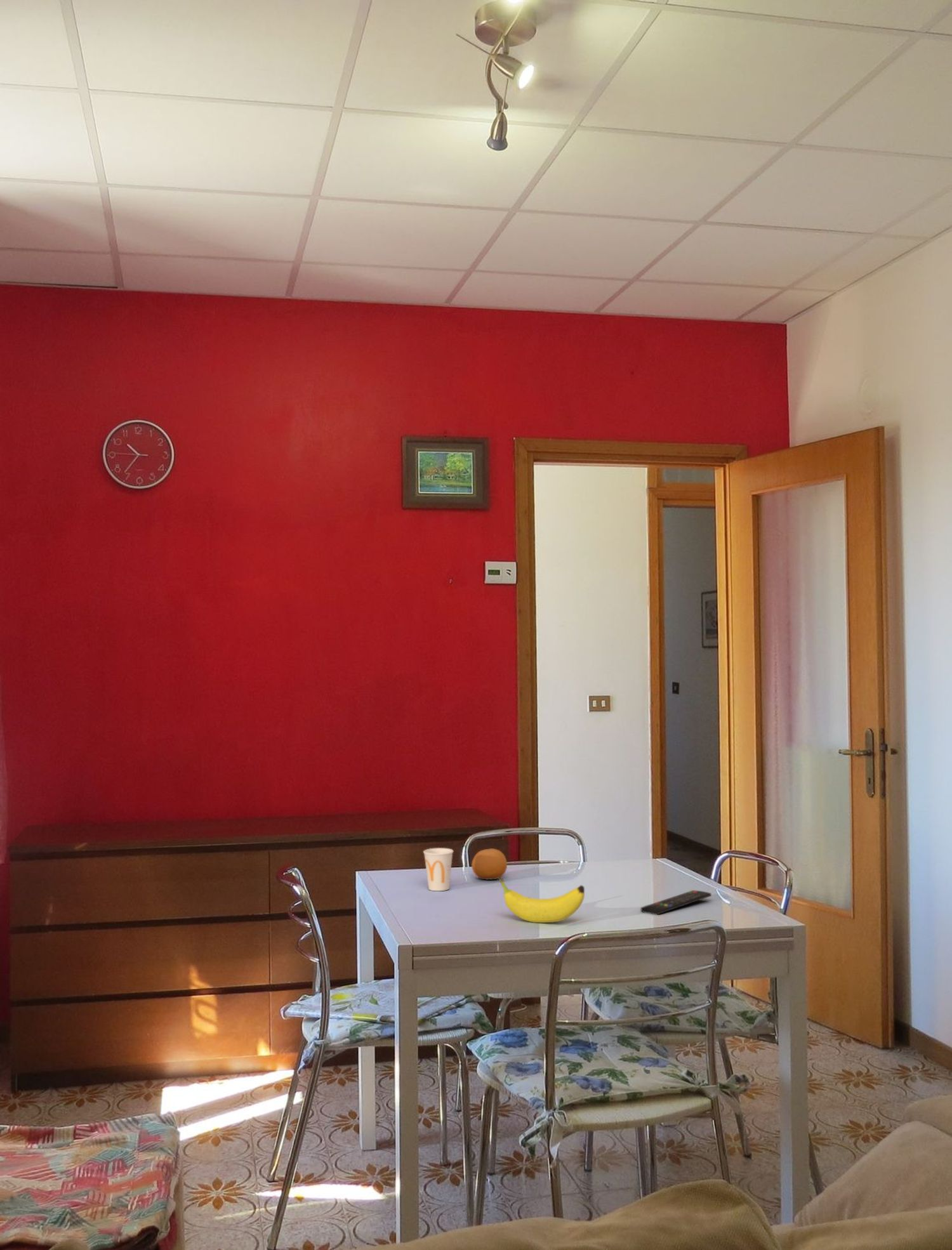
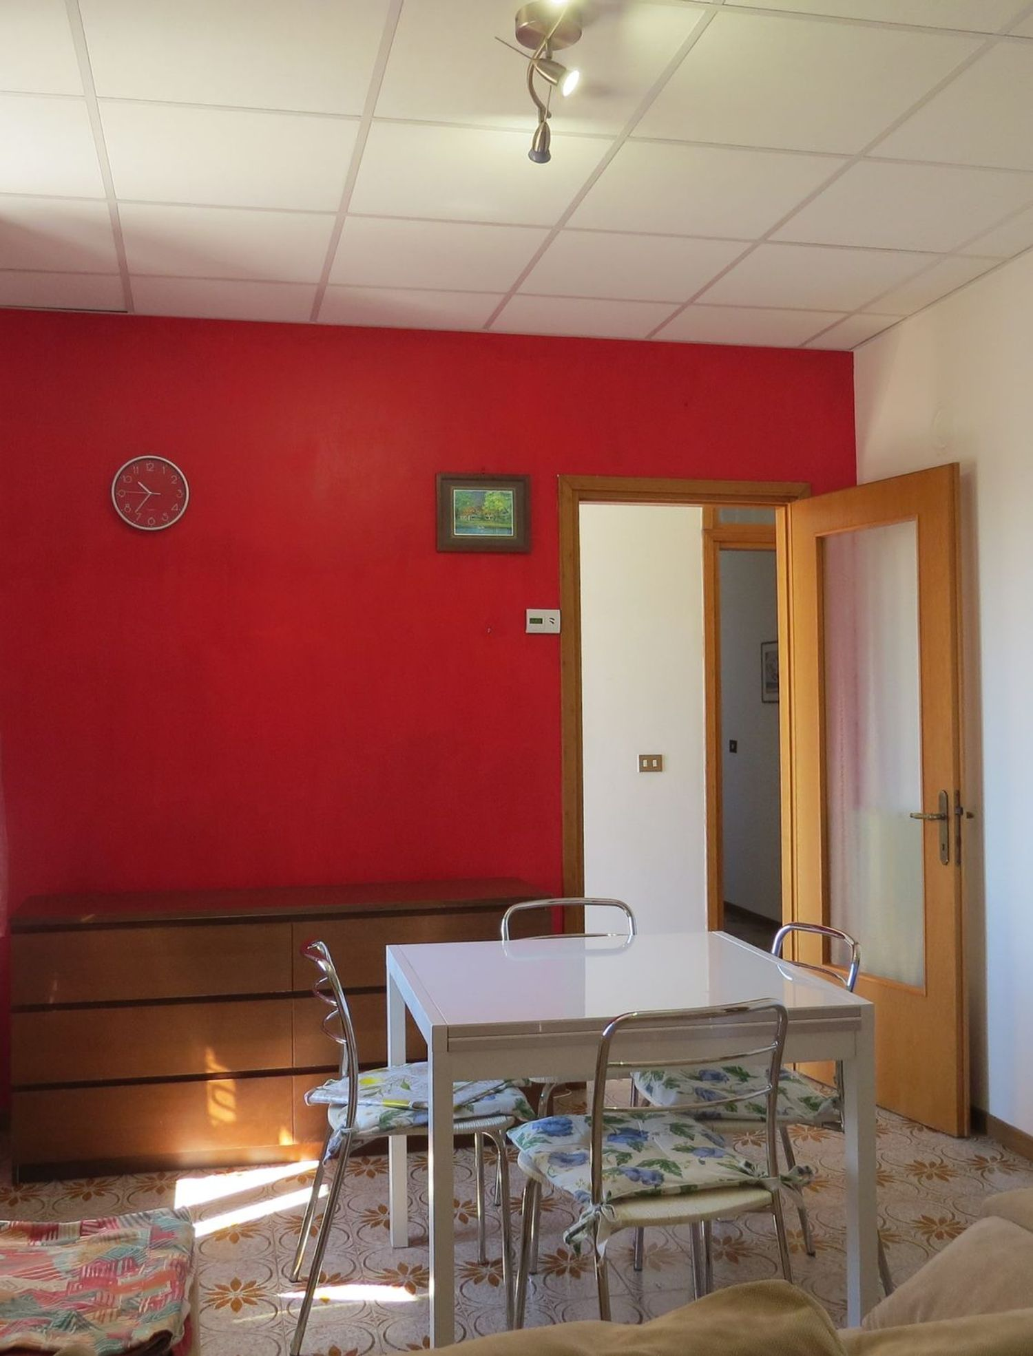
- fruit (489, 864)
- remote control (677, 902)
- fruit (542, 900)
- cup (439, 869)
